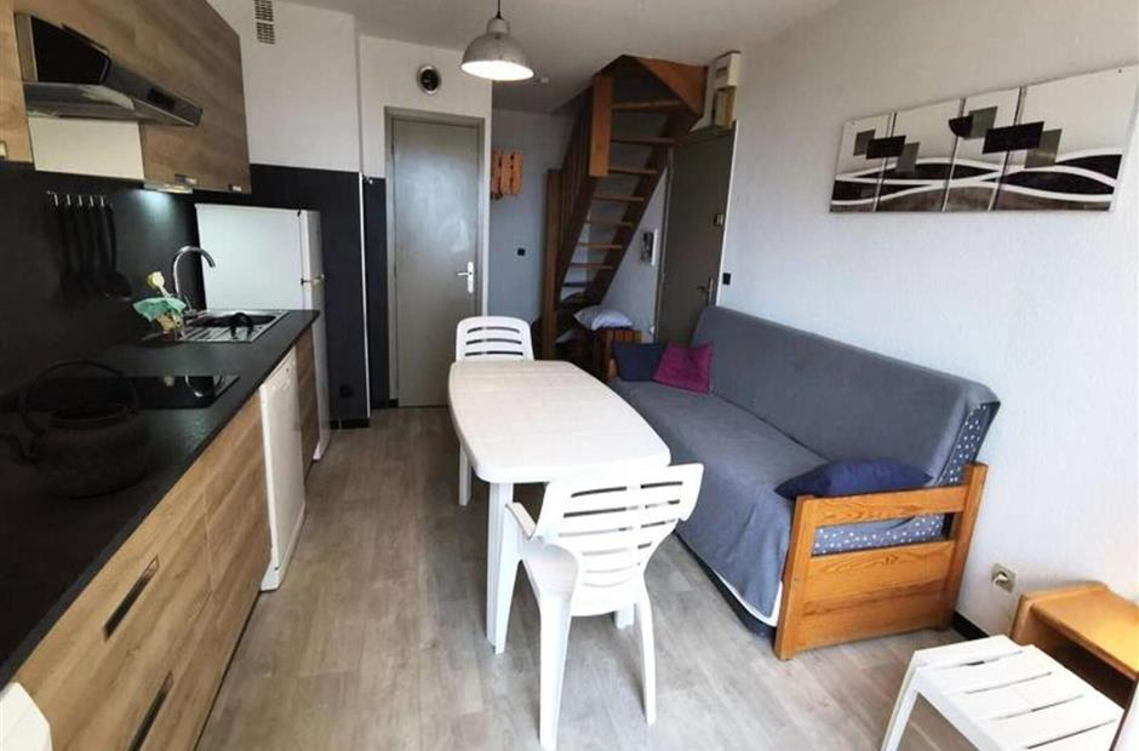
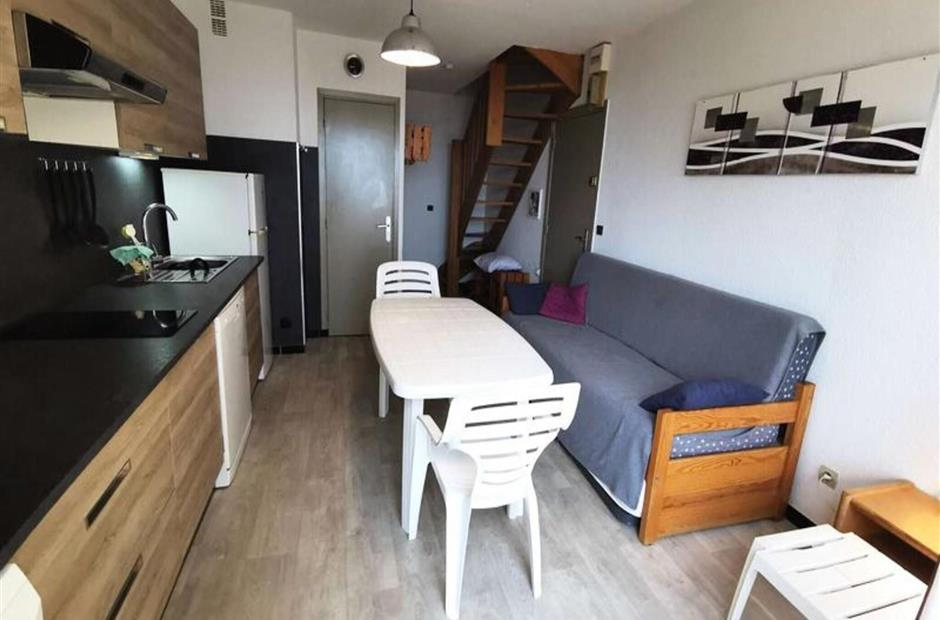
- kettle (71, 428)
